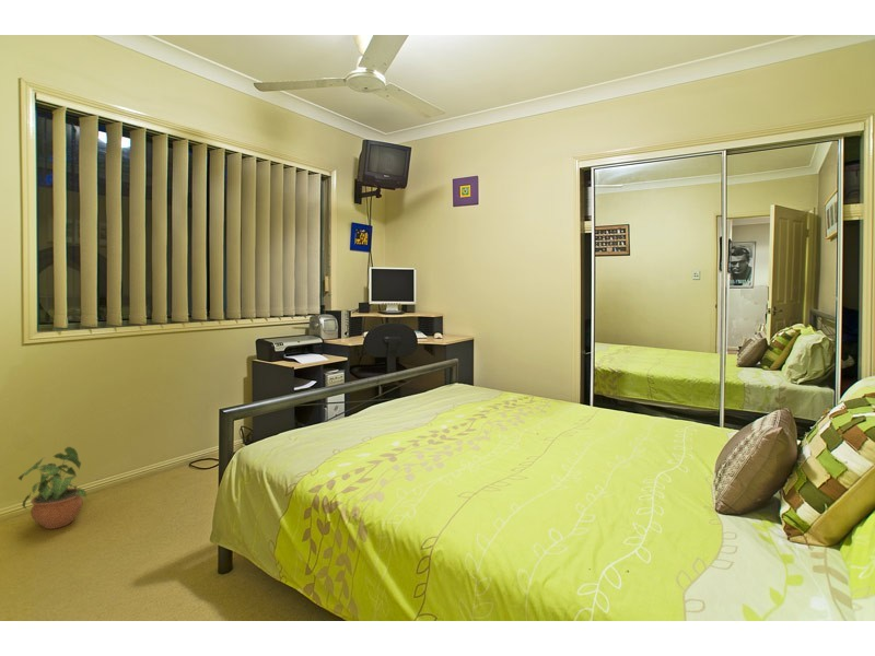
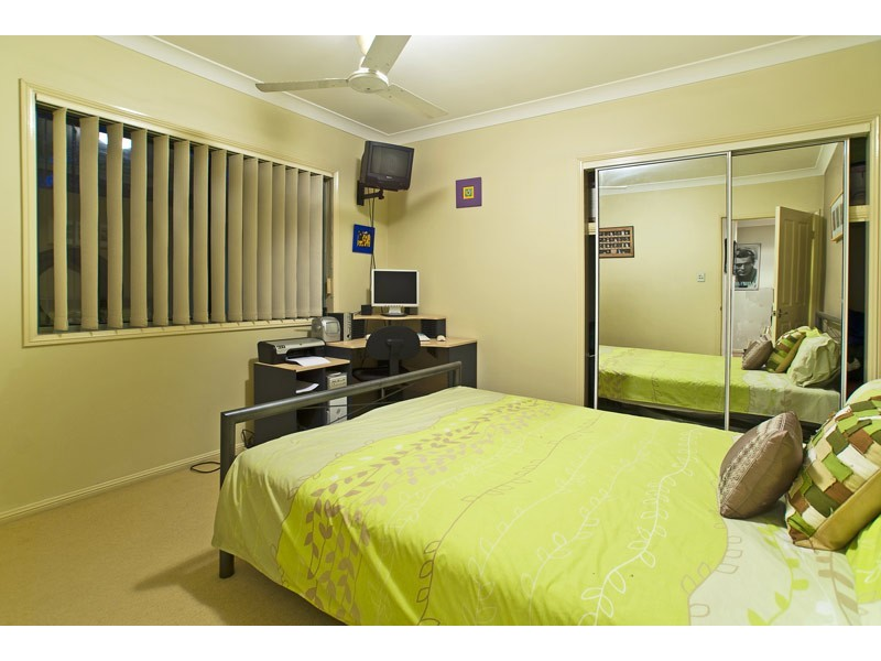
- potted plant (60, 484)
